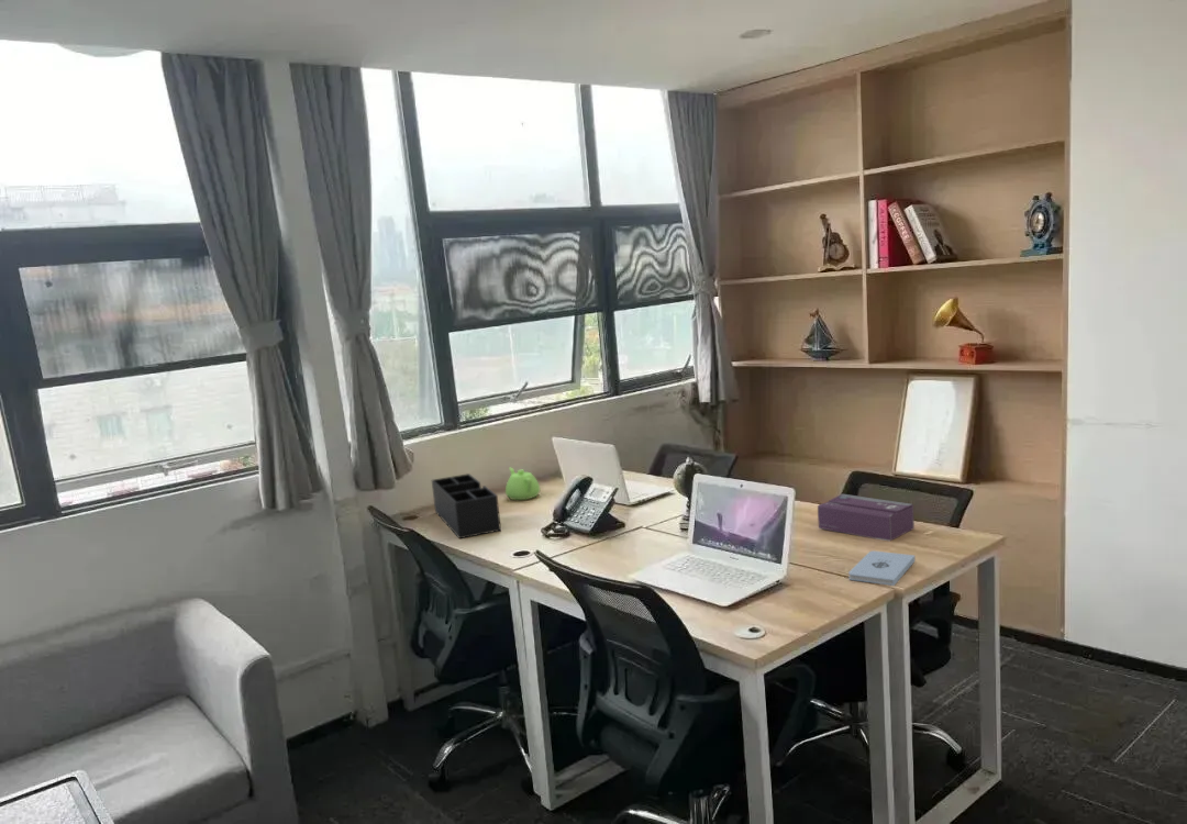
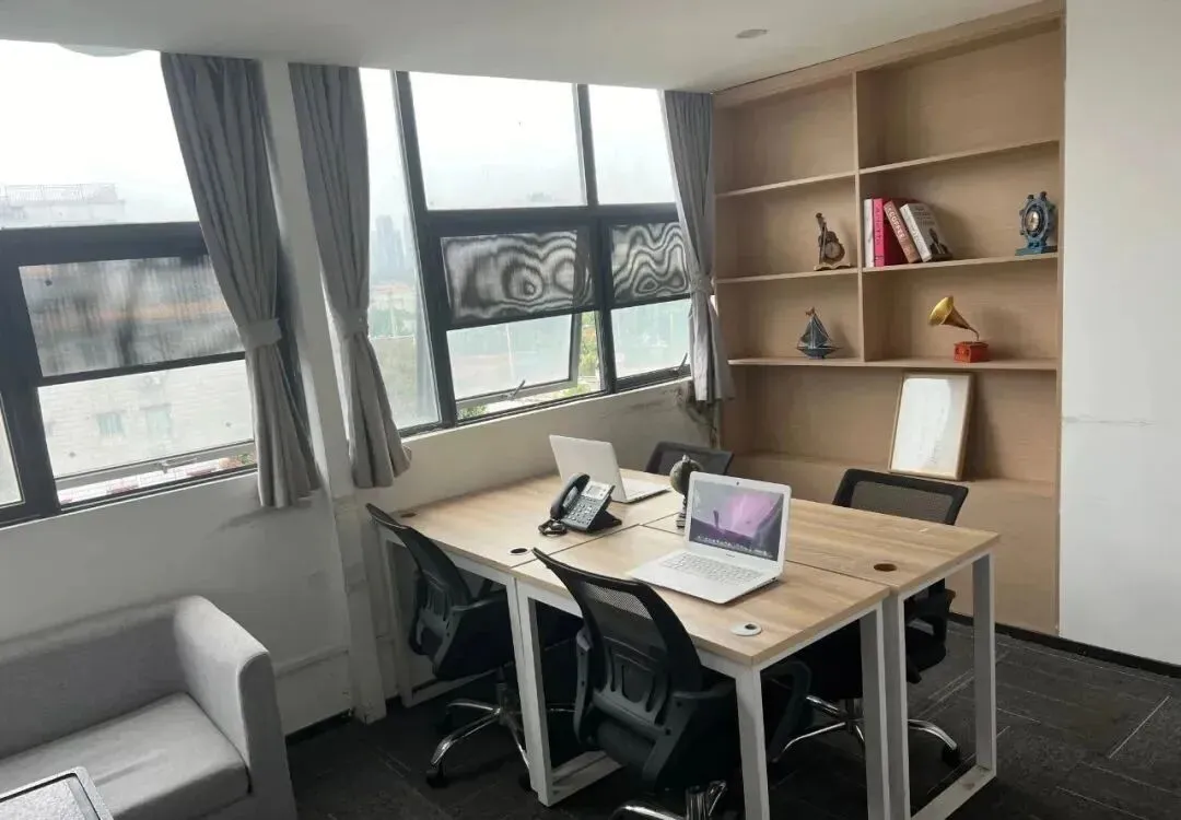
- teapot (521, 482)
- desk organizer (464, 503)
- tissue box (865, 516)
- notepad (881, 567)
